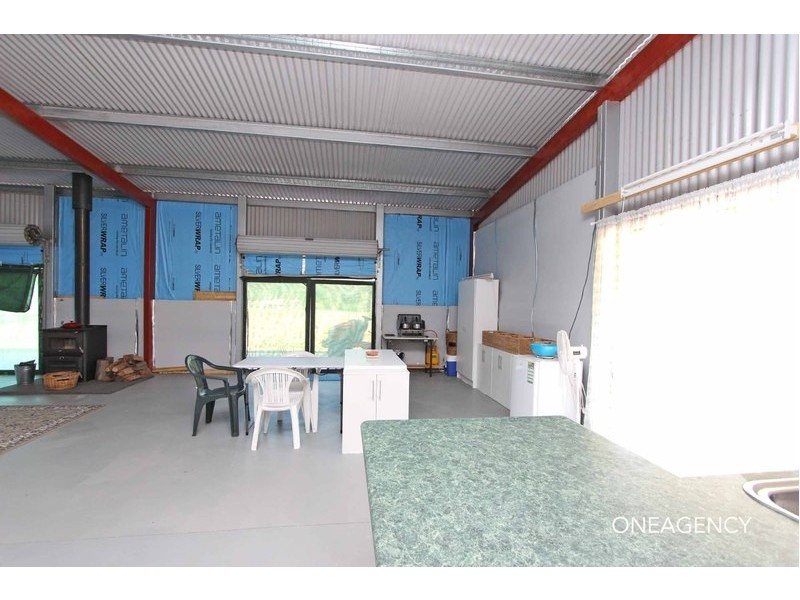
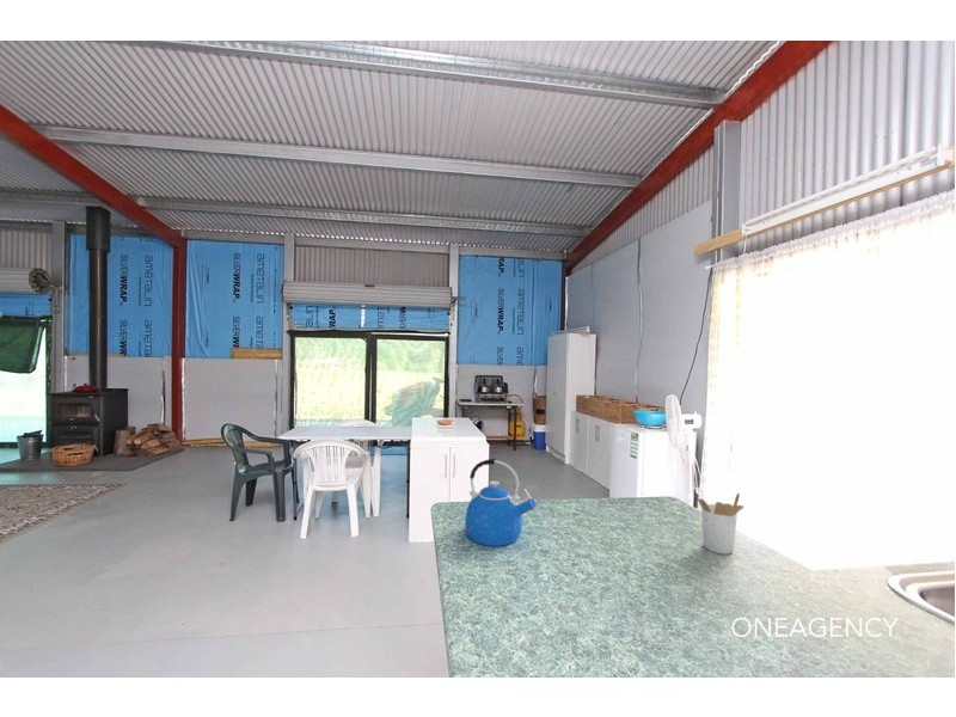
+ utensil holder (722, 522)
+ kettle (501, 497)
